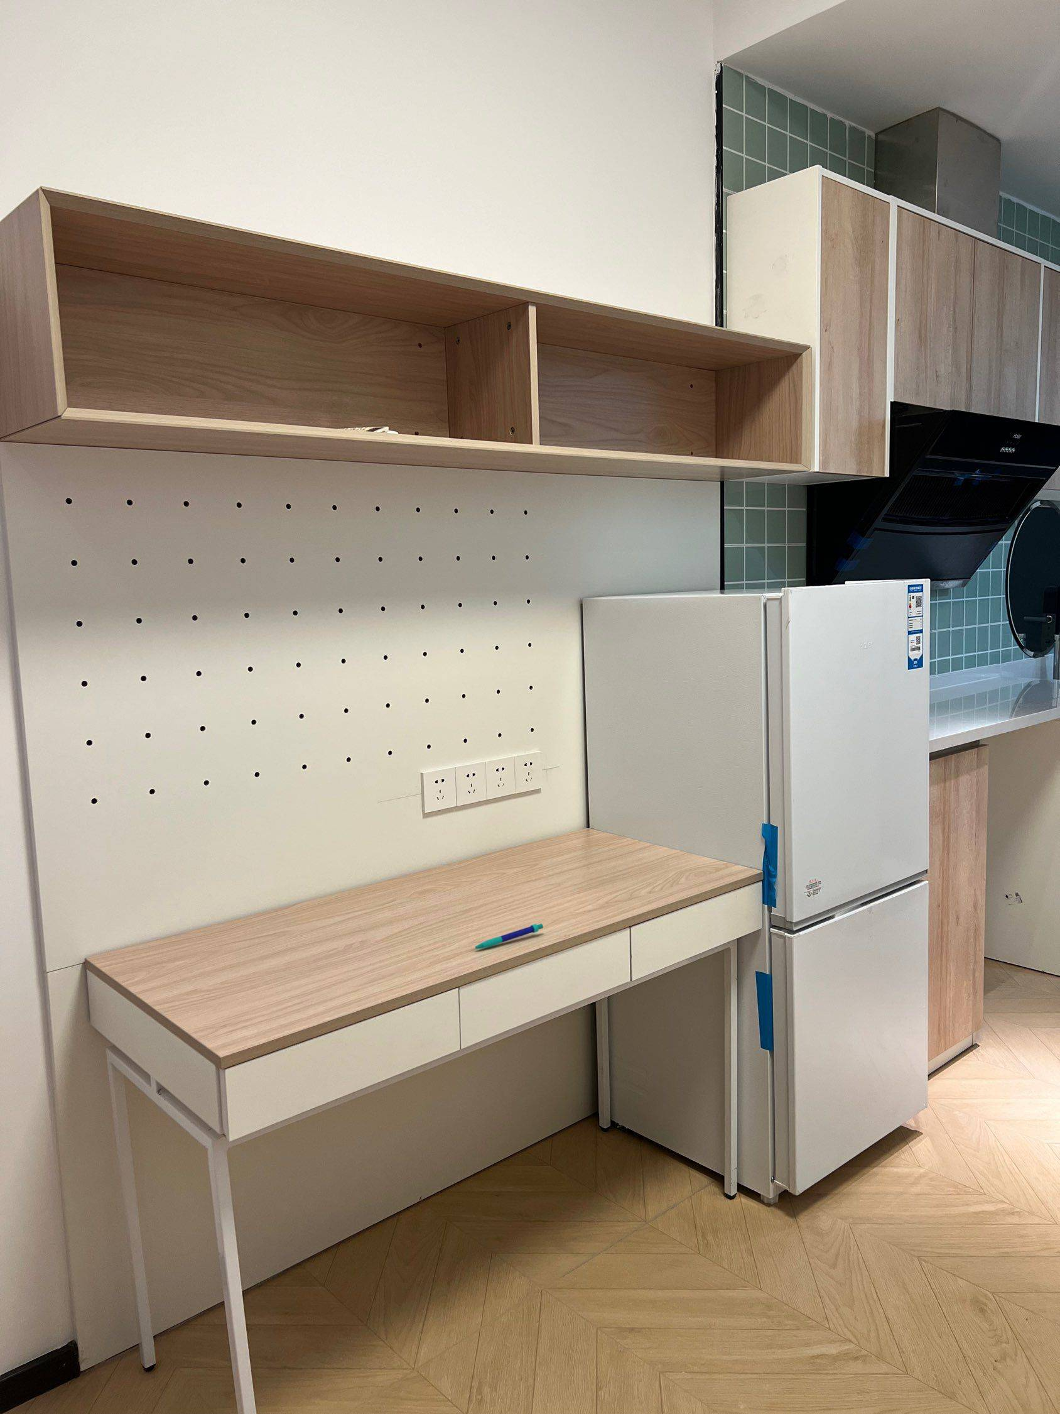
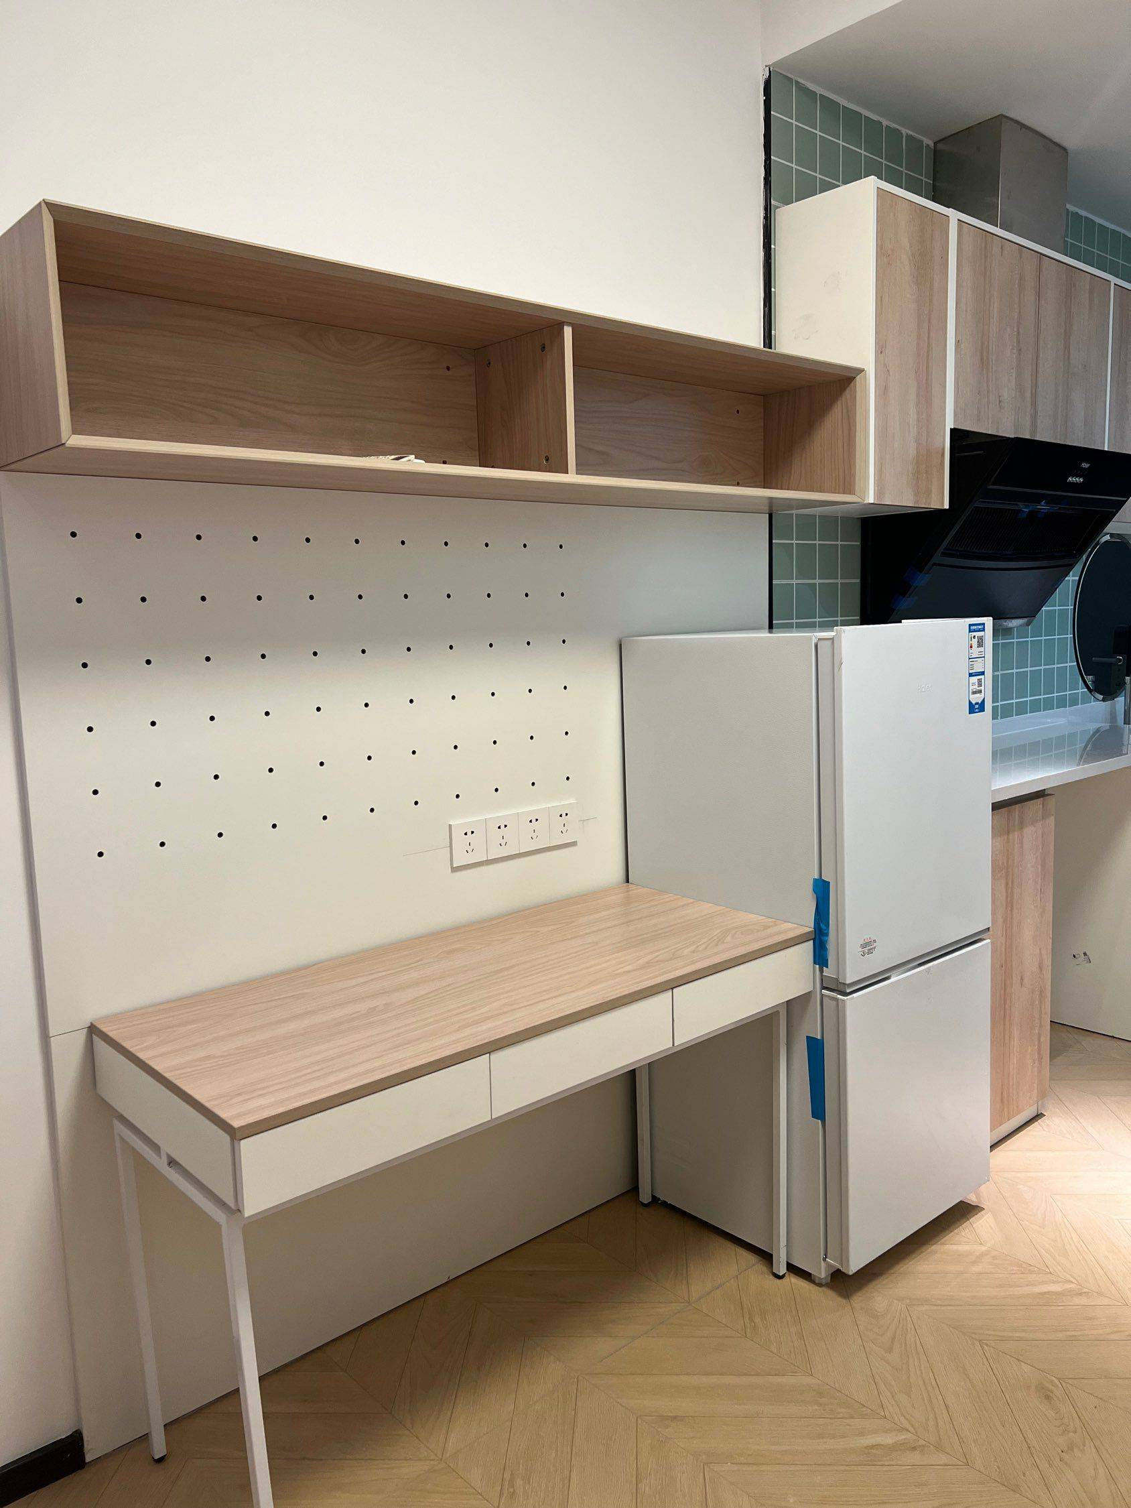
- pen (508, 936)
